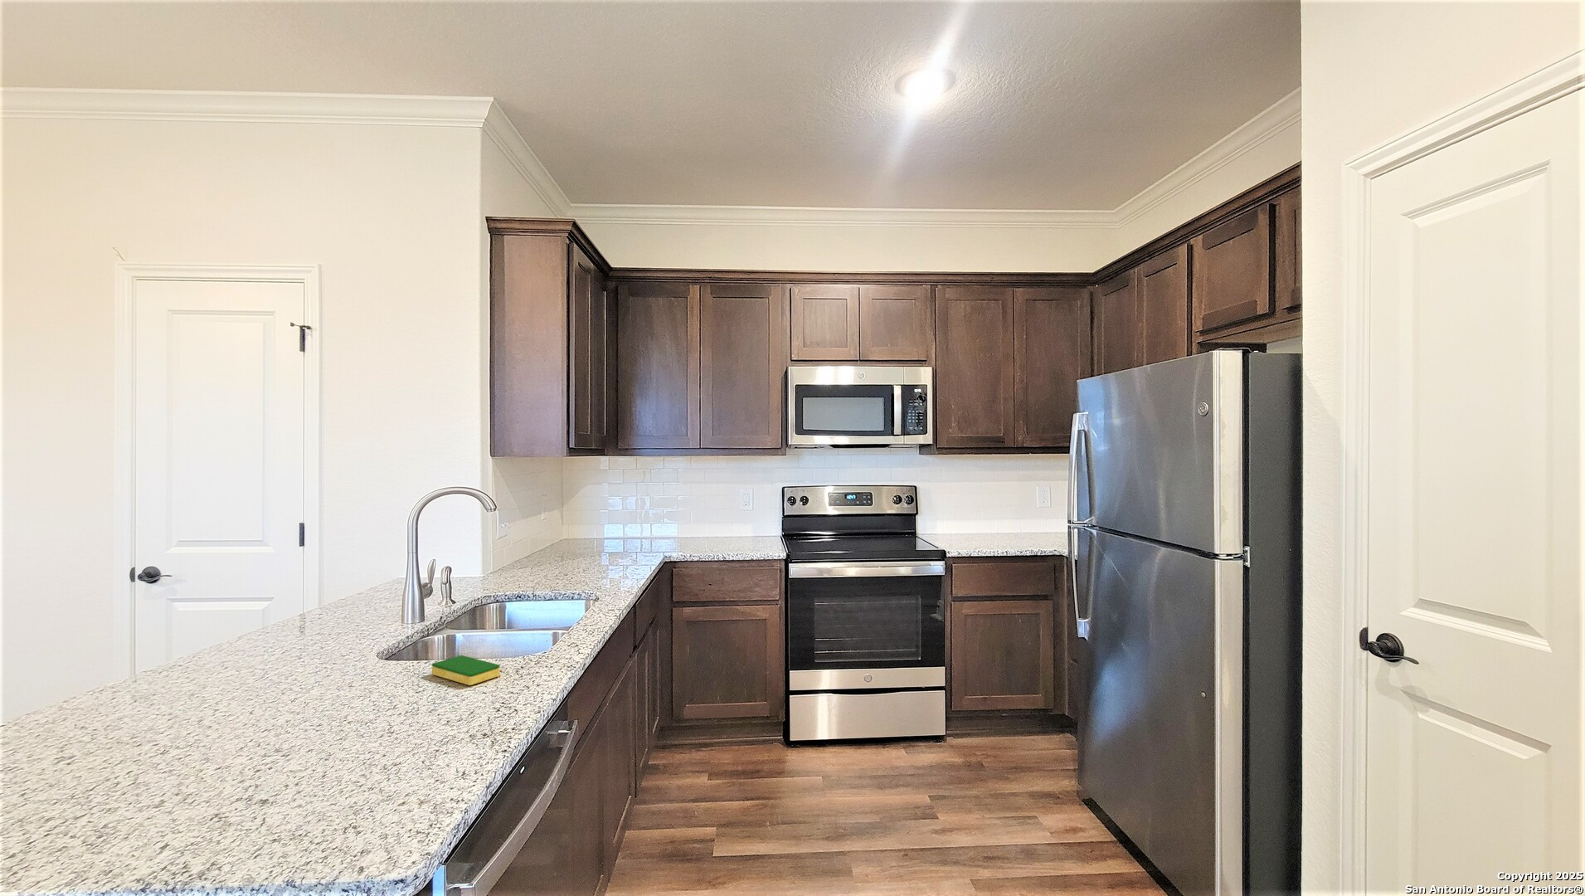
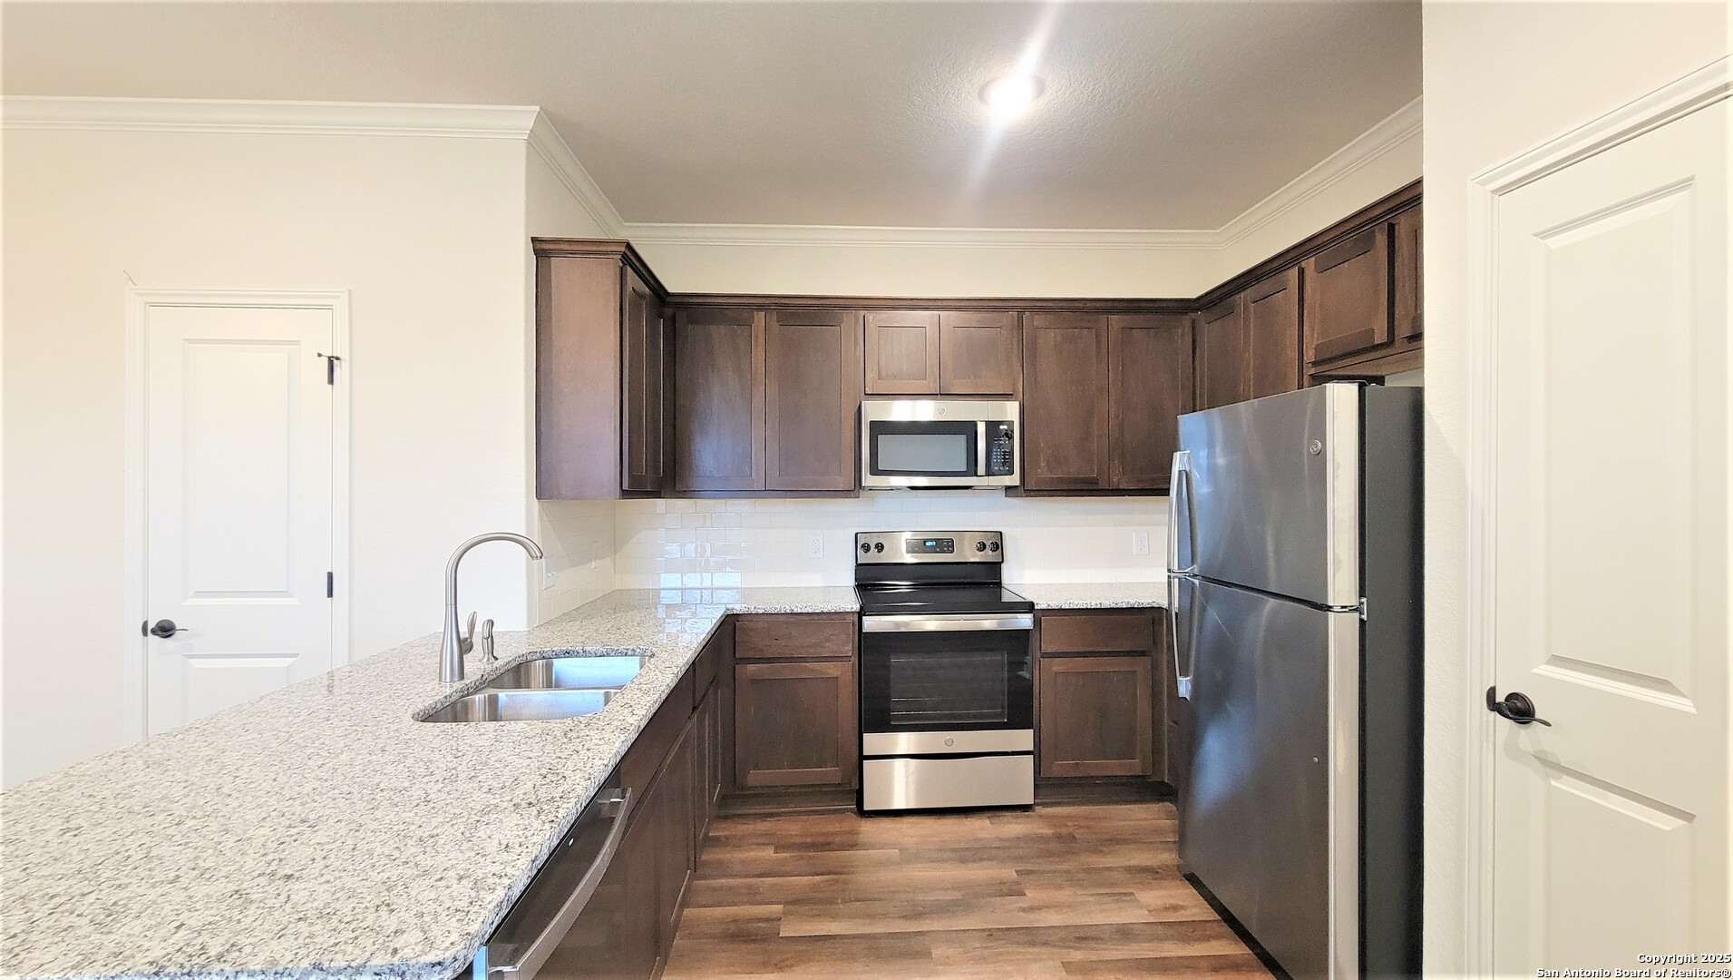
- dish sponge (465, 670)
